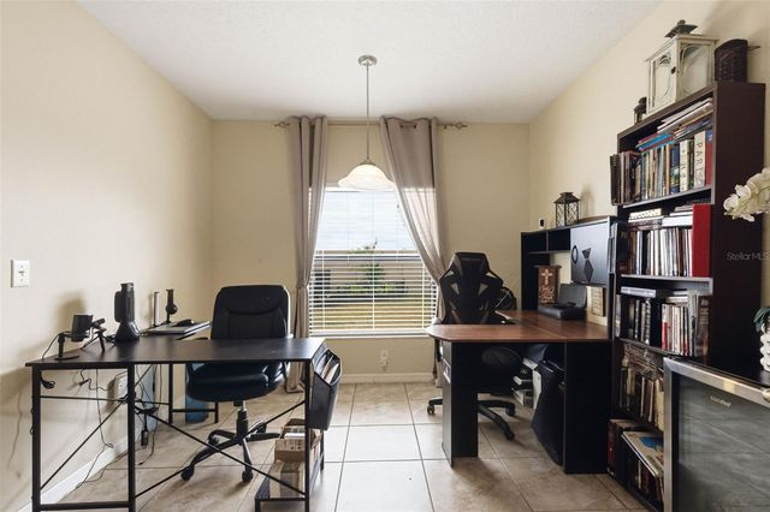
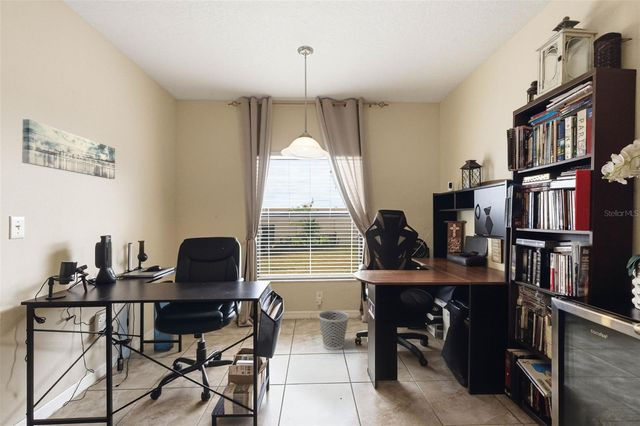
+ wall art (77, 154)
+ wastebasket (333, 330)
